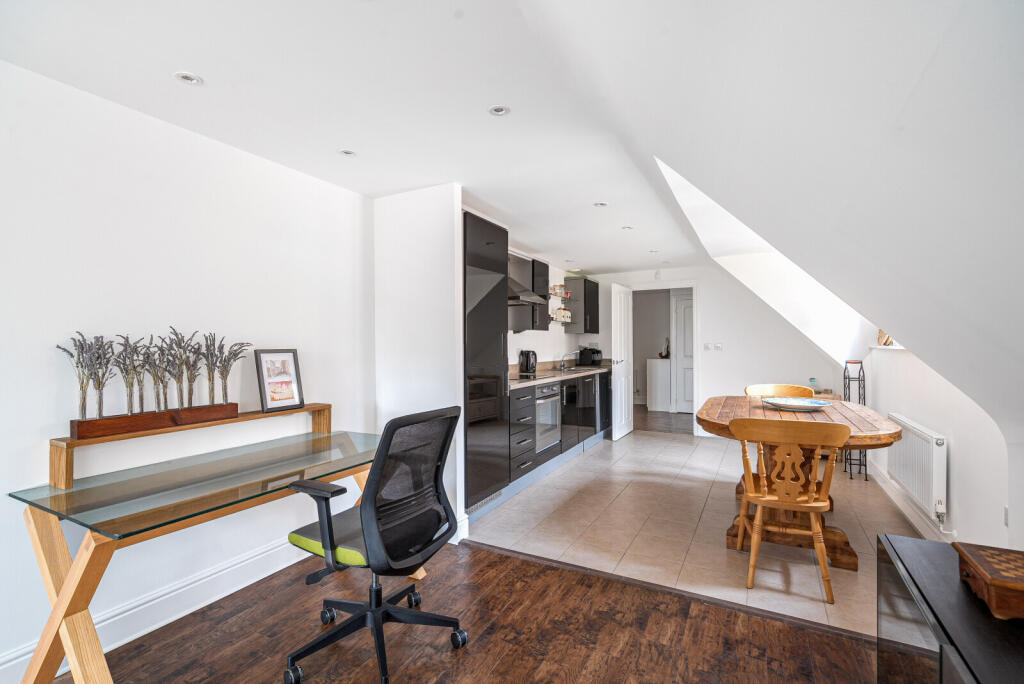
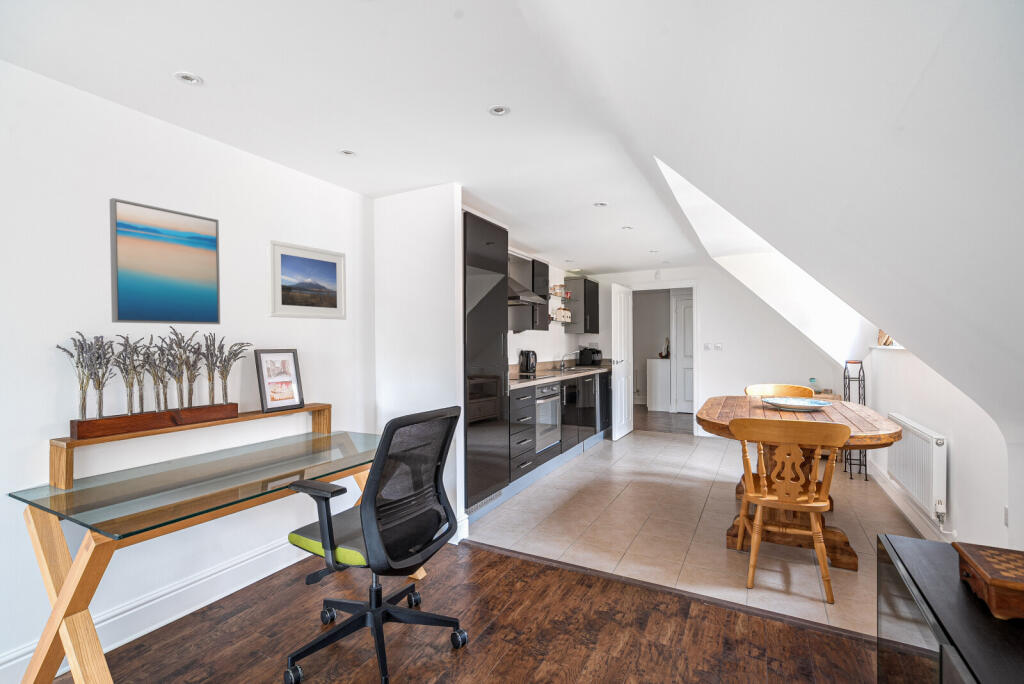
+ wall art (169, 267)
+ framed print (309, 282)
